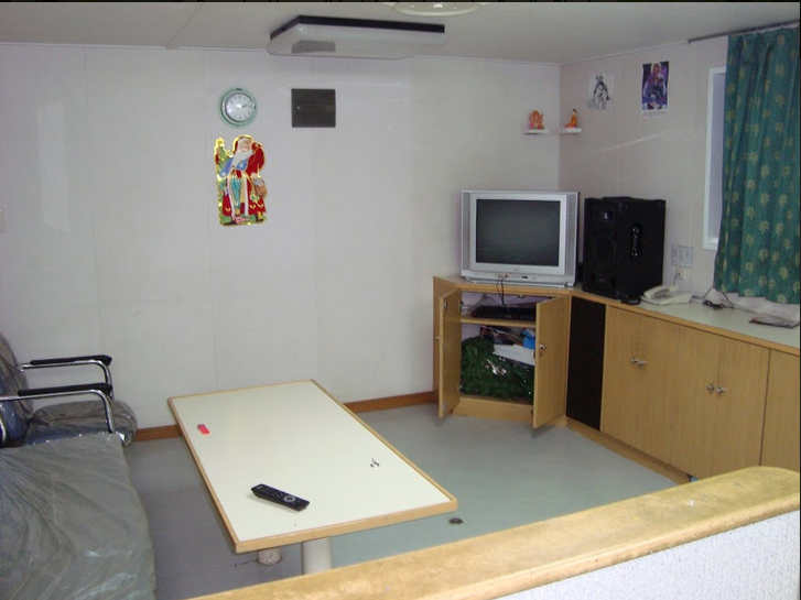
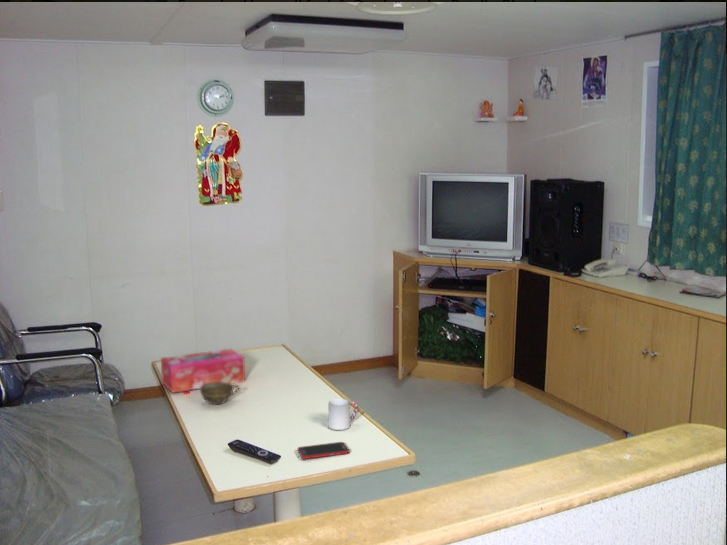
+ tissue box (203, 369)
+ cup (343, 413)
+ cup (220, 394)
+ cell phone (323, 450)
